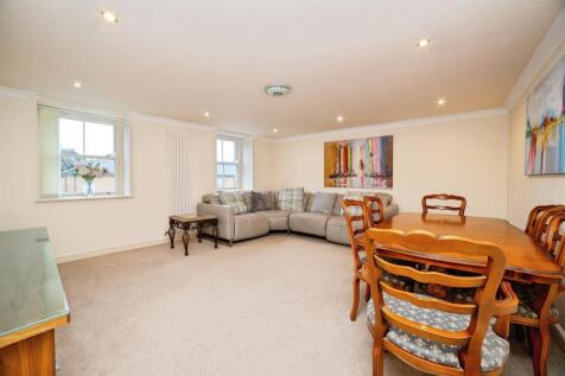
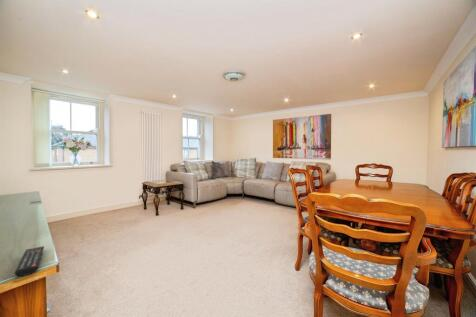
+ remote control (31, 259)
